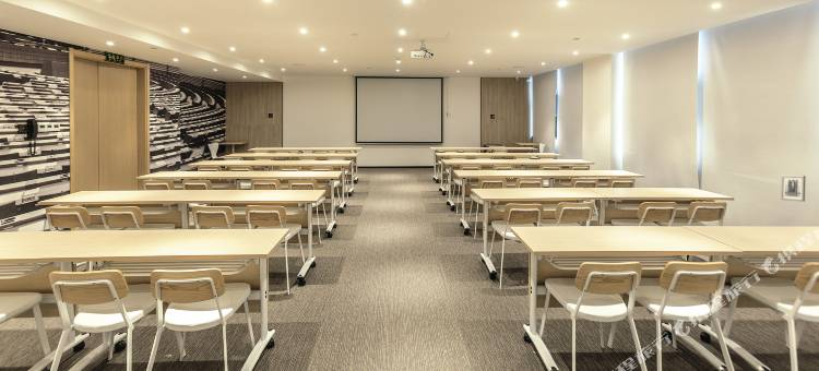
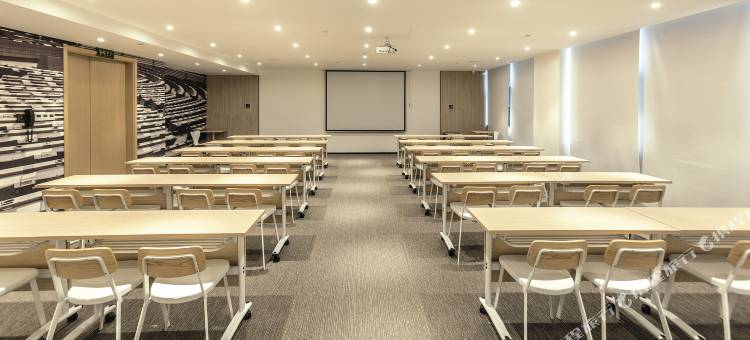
- wall art (793, 188)
